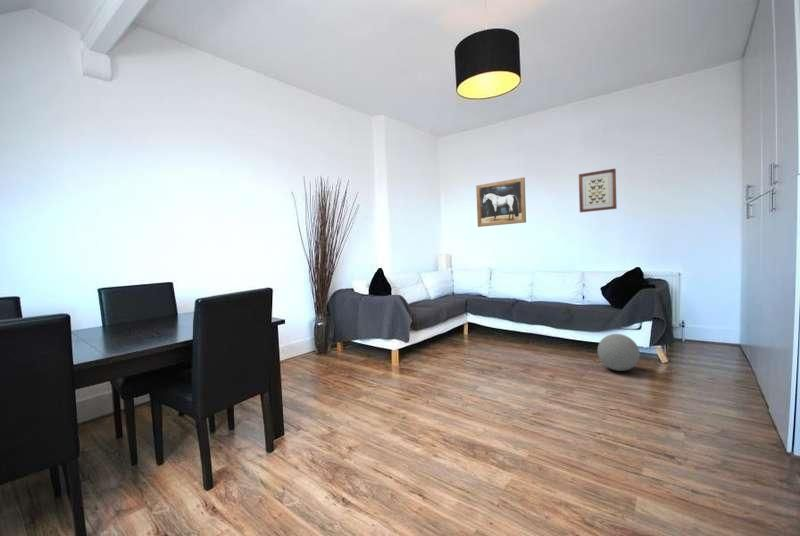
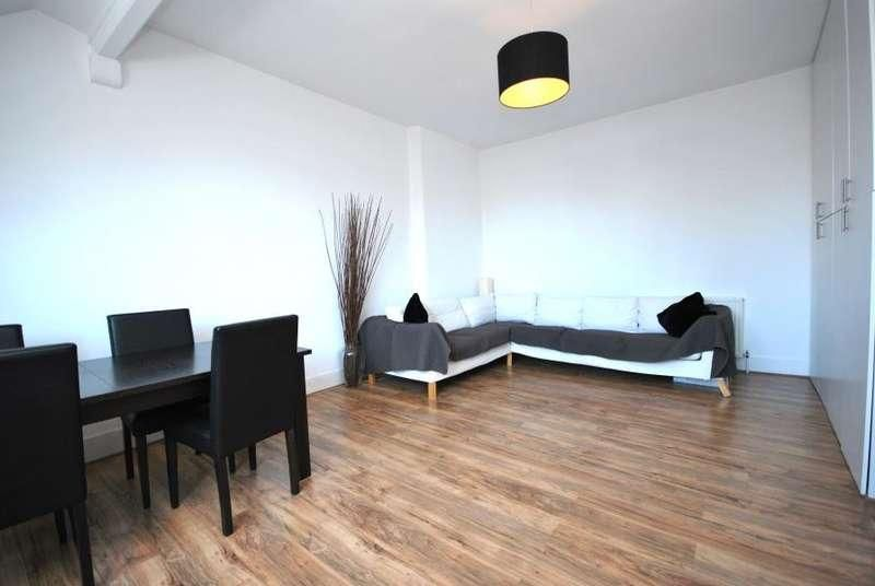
- wall art (500, 203)
- decorative ball (618, 352)
- wall art (597, 191)
